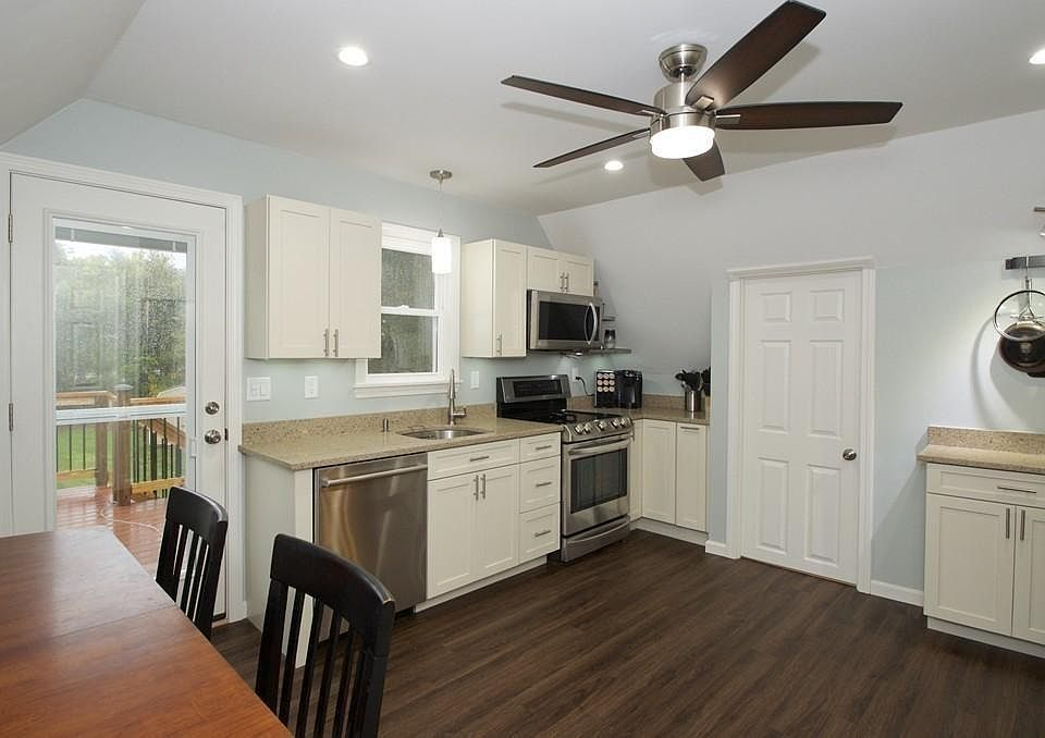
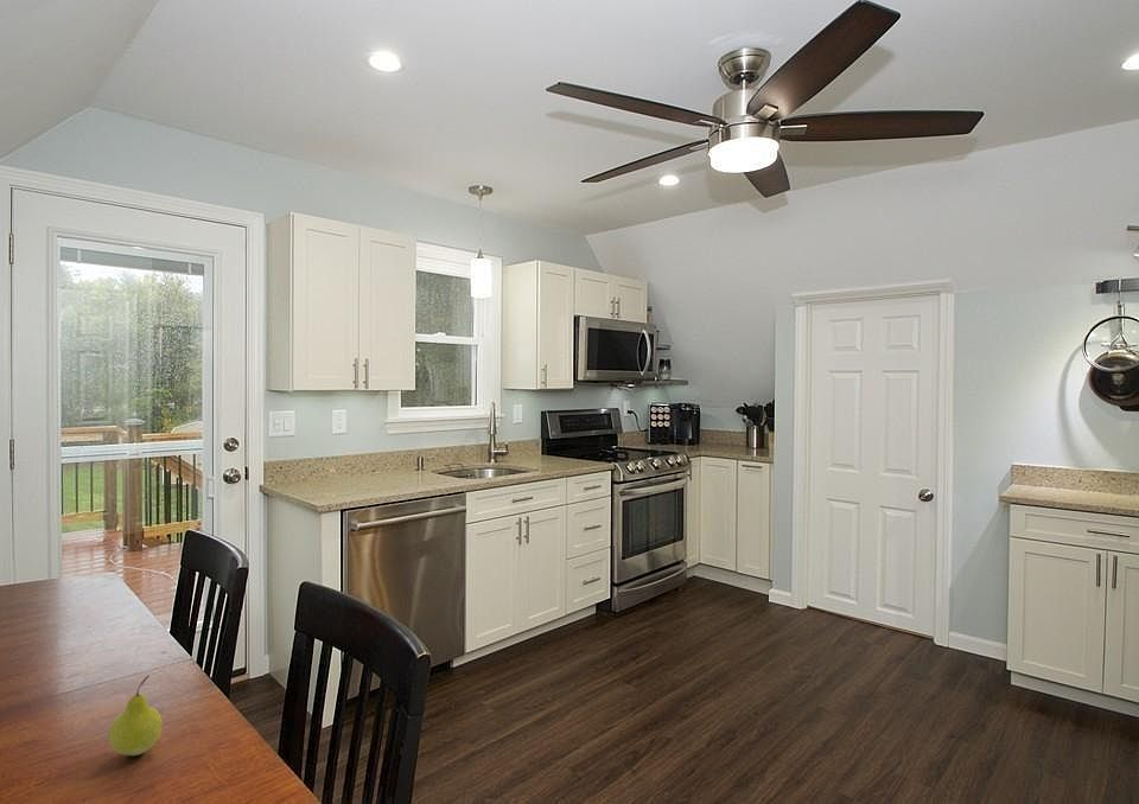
+ fruit (135, 714)
